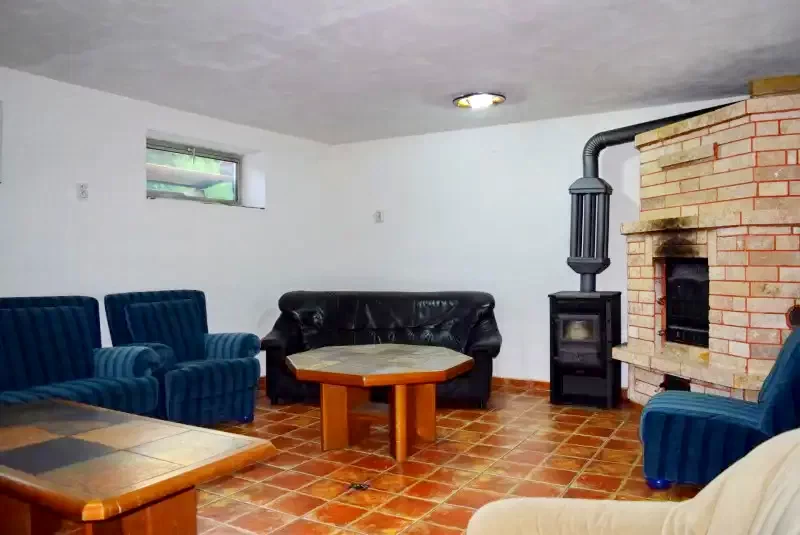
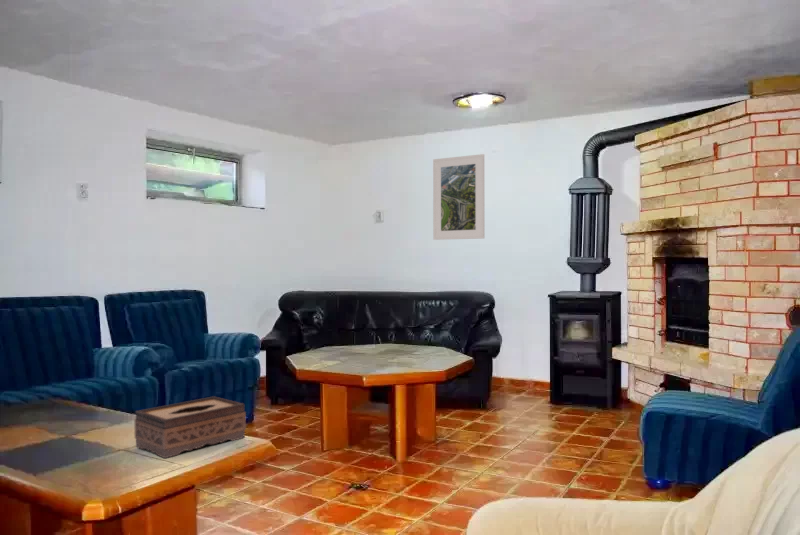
+ tissue box (191, 424)
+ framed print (458, 198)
